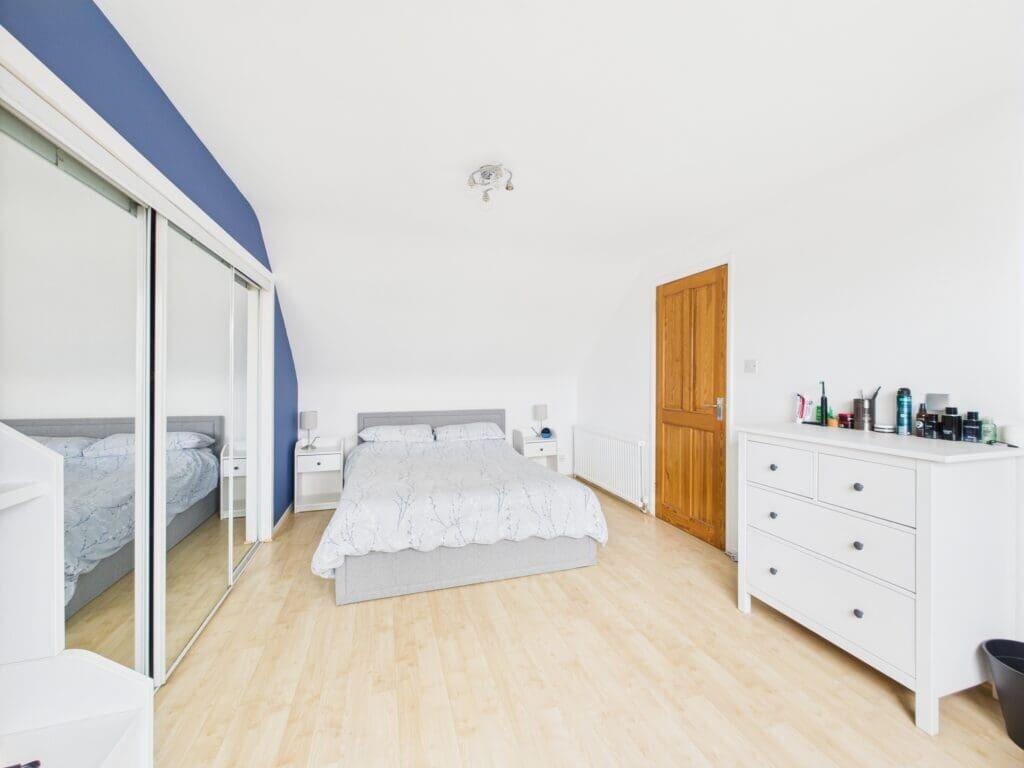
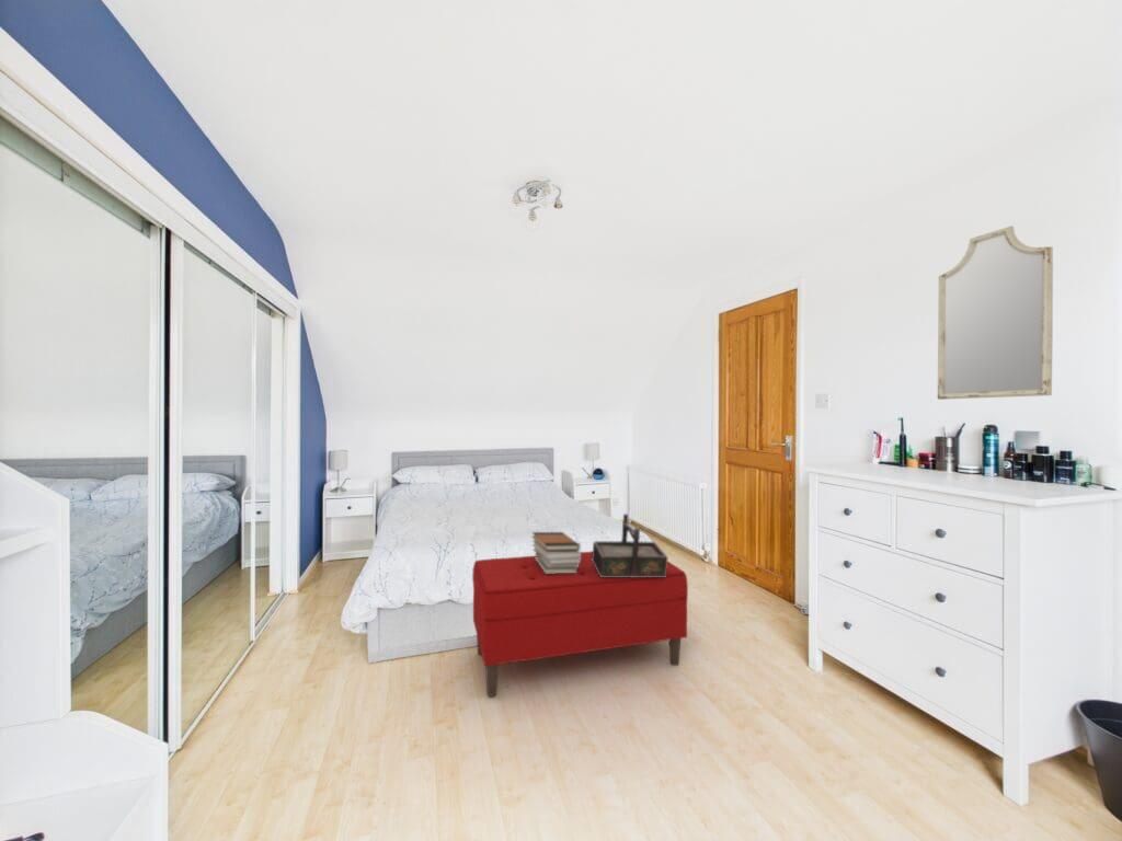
+ bench (576, 611)
+ home mirror (989, 314)
+ decorative box (628, 545)
+ book stack (553, 552)
